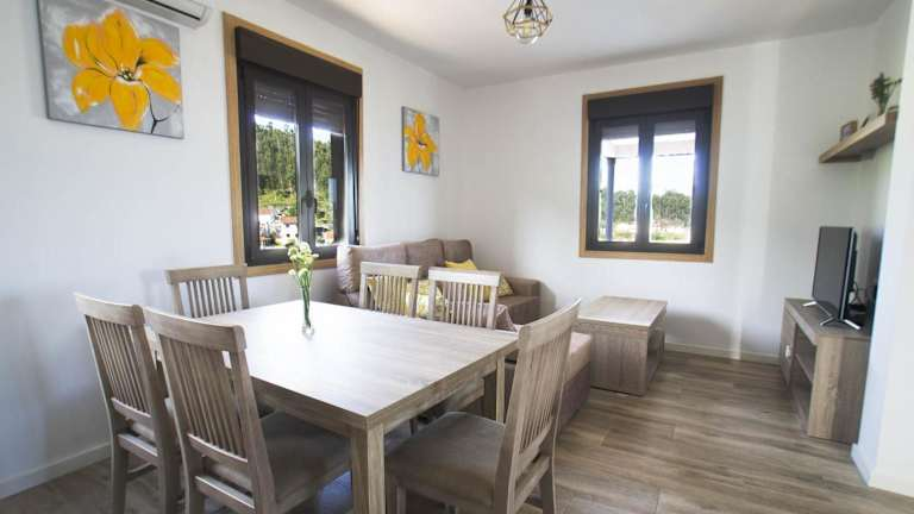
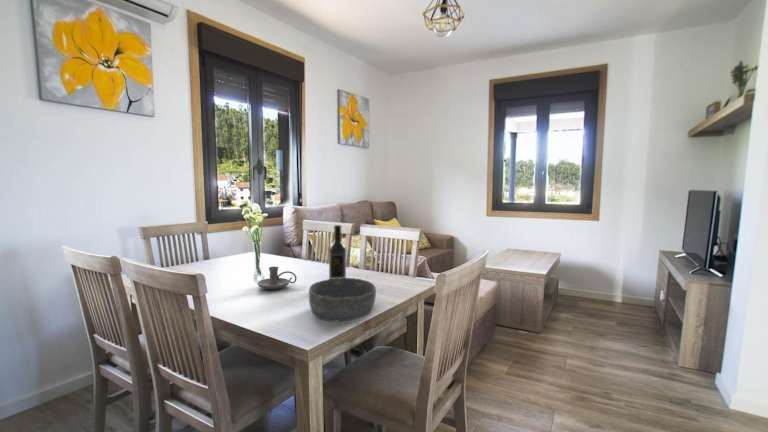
+ wine bottle (337, 256)
+ bowl (342, 298)
+ candle holder (277, 277)
